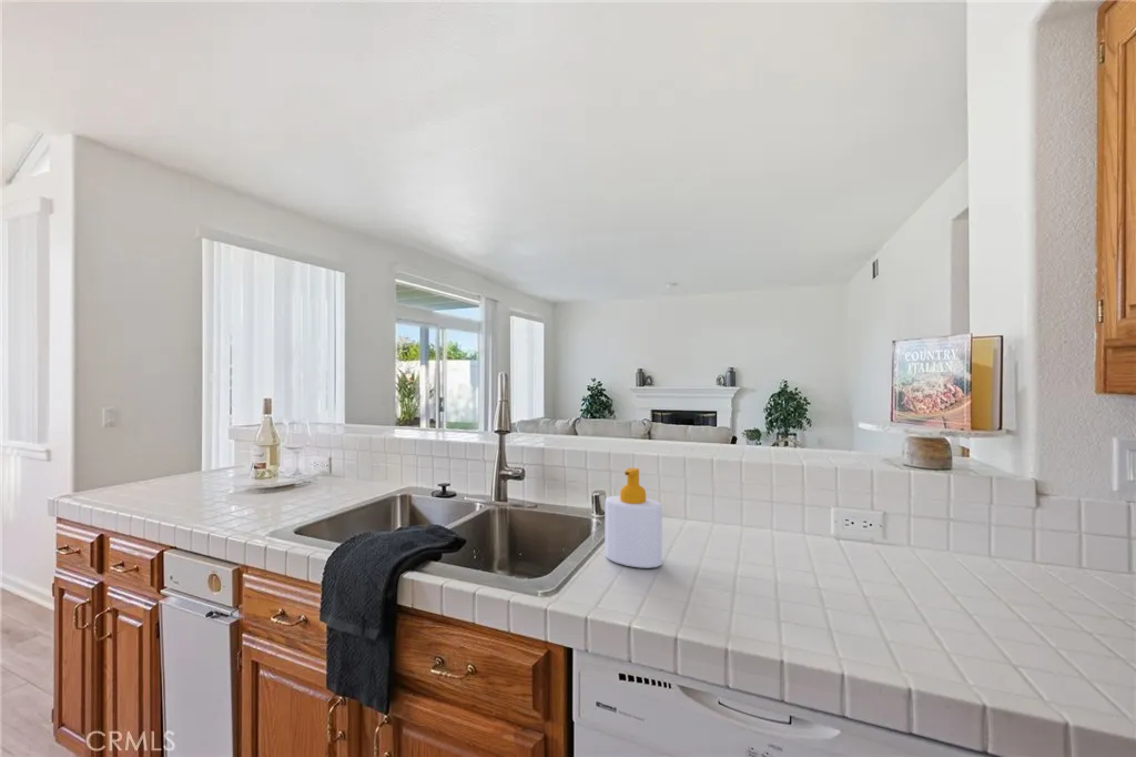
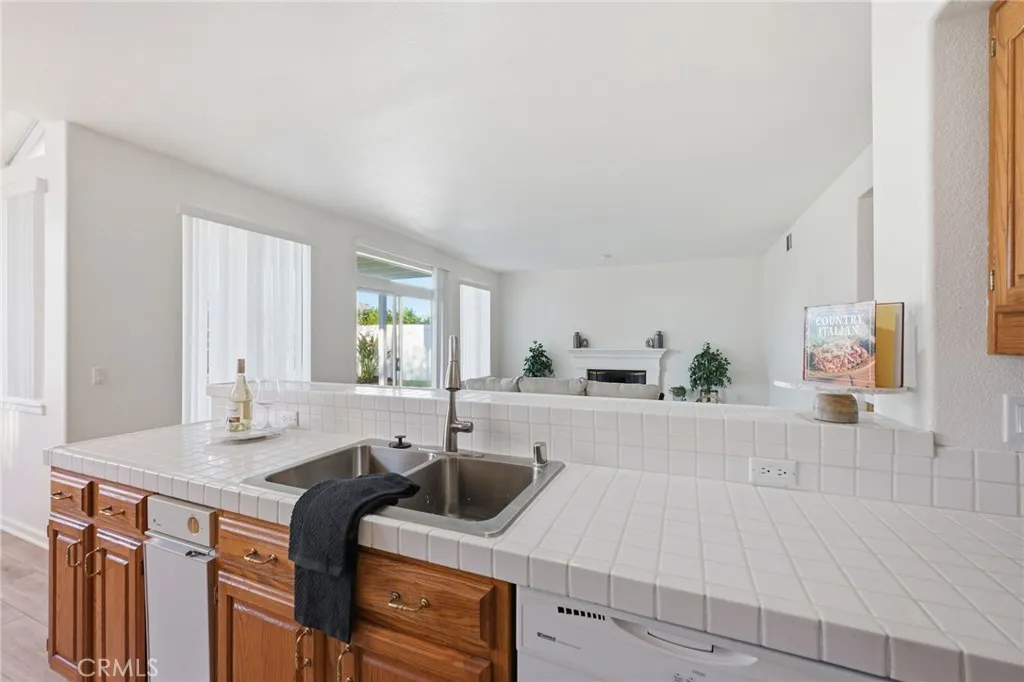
- soap bottle (632, 514)
